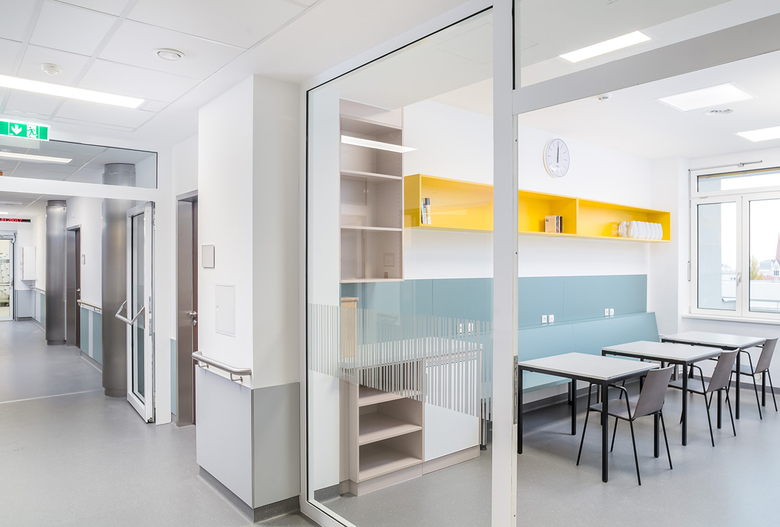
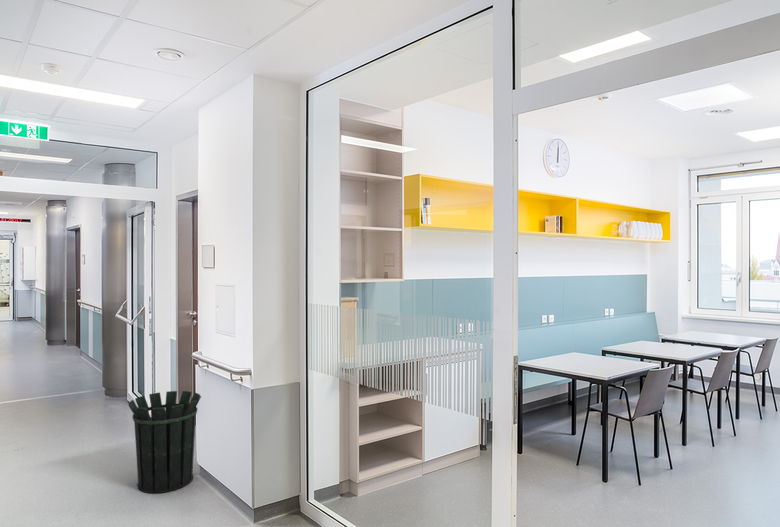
+ waste bin (165, 440)
